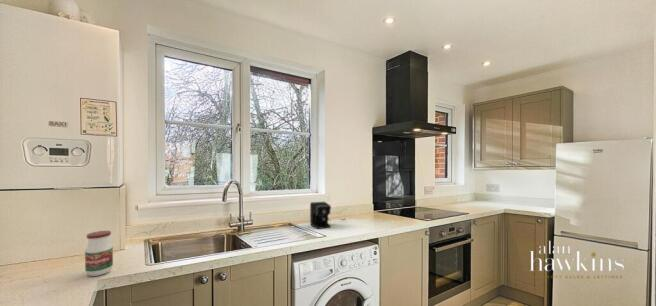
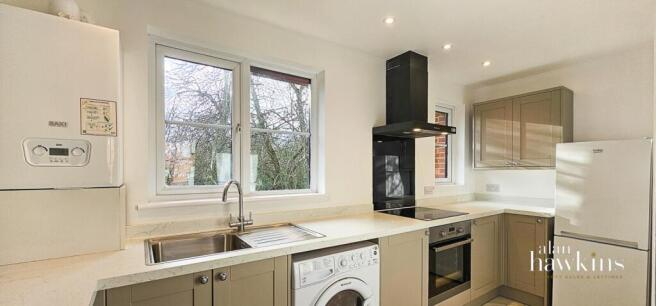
- jar (99, 253)
- coffee maker (329, 213)
